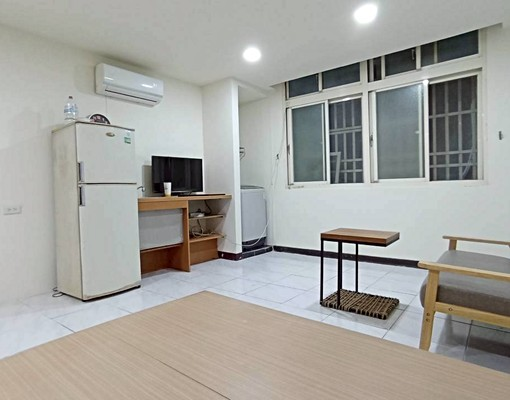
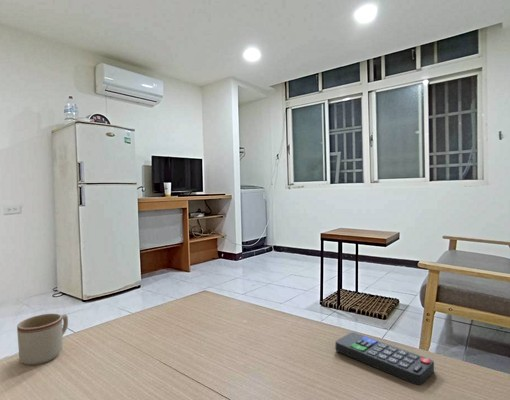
+ remote control (381, 354)
+ mug (46, 336)
